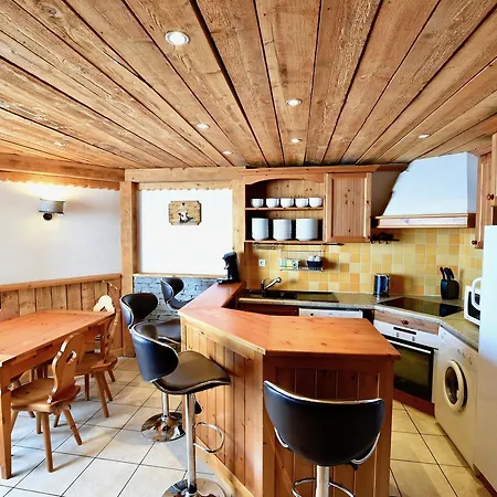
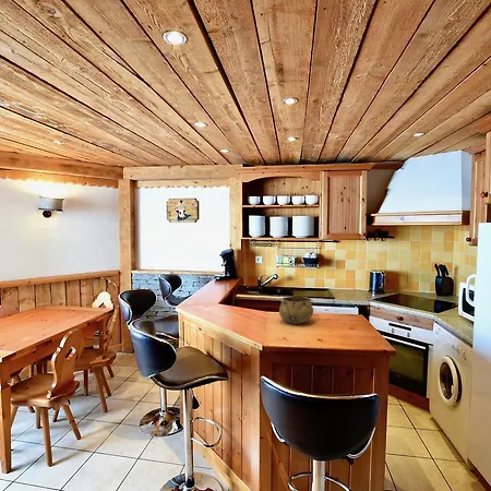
+ decorative bowl (296, 310)
